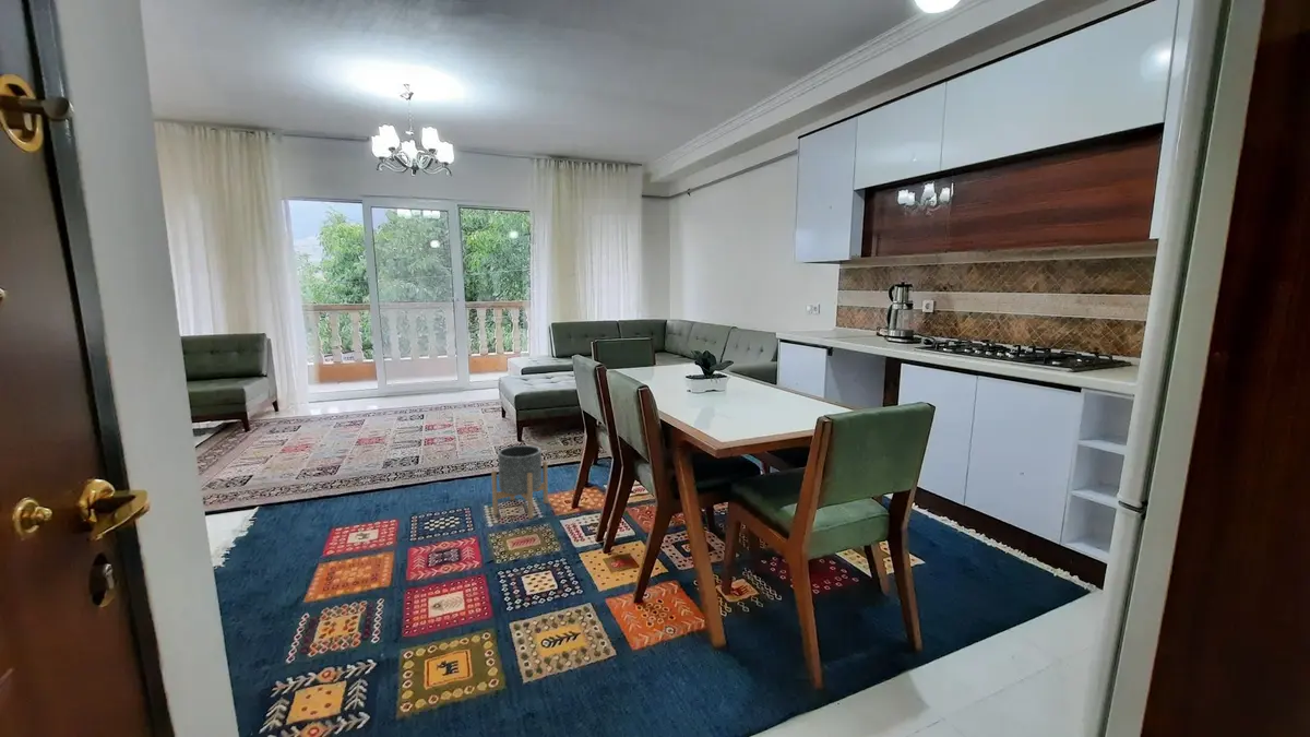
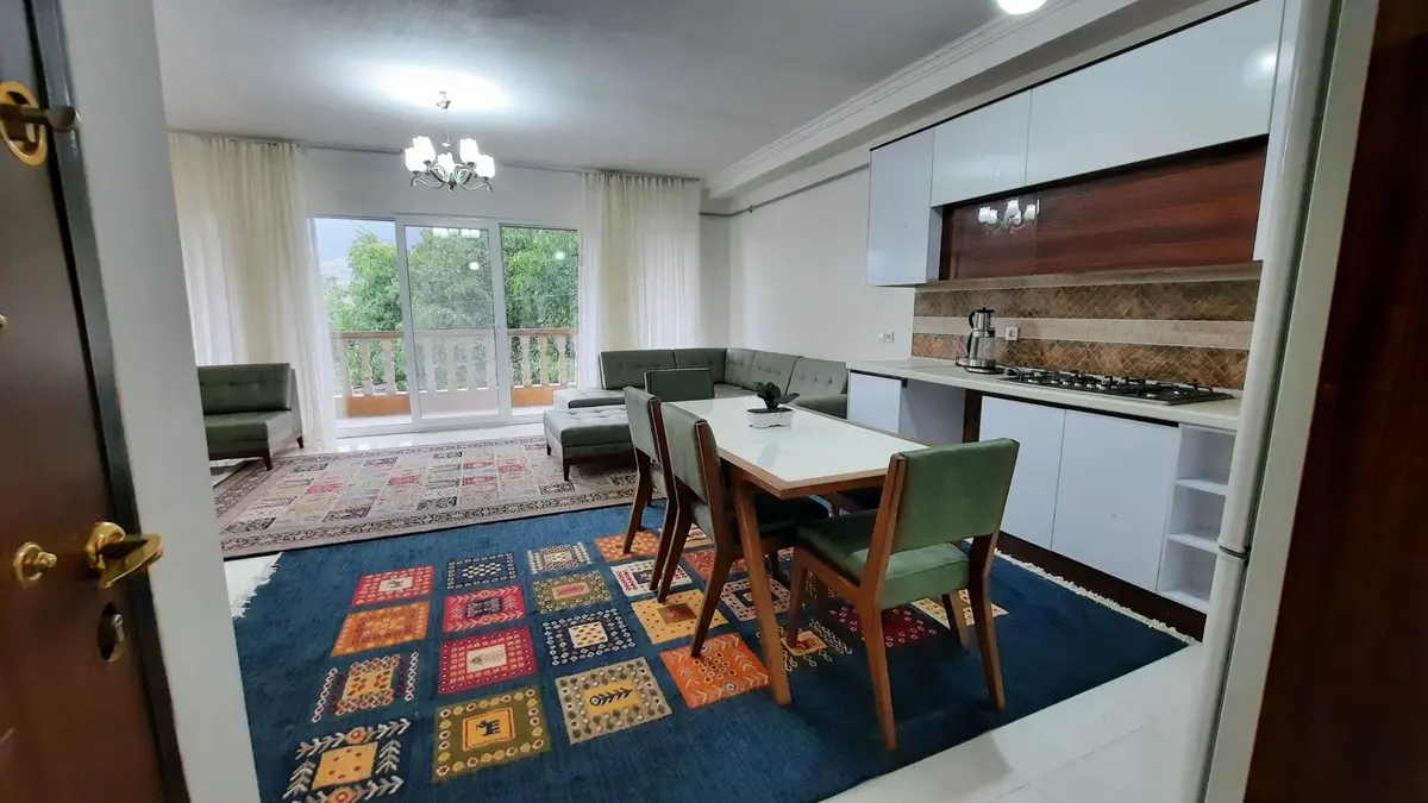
- planter (520, 479)
